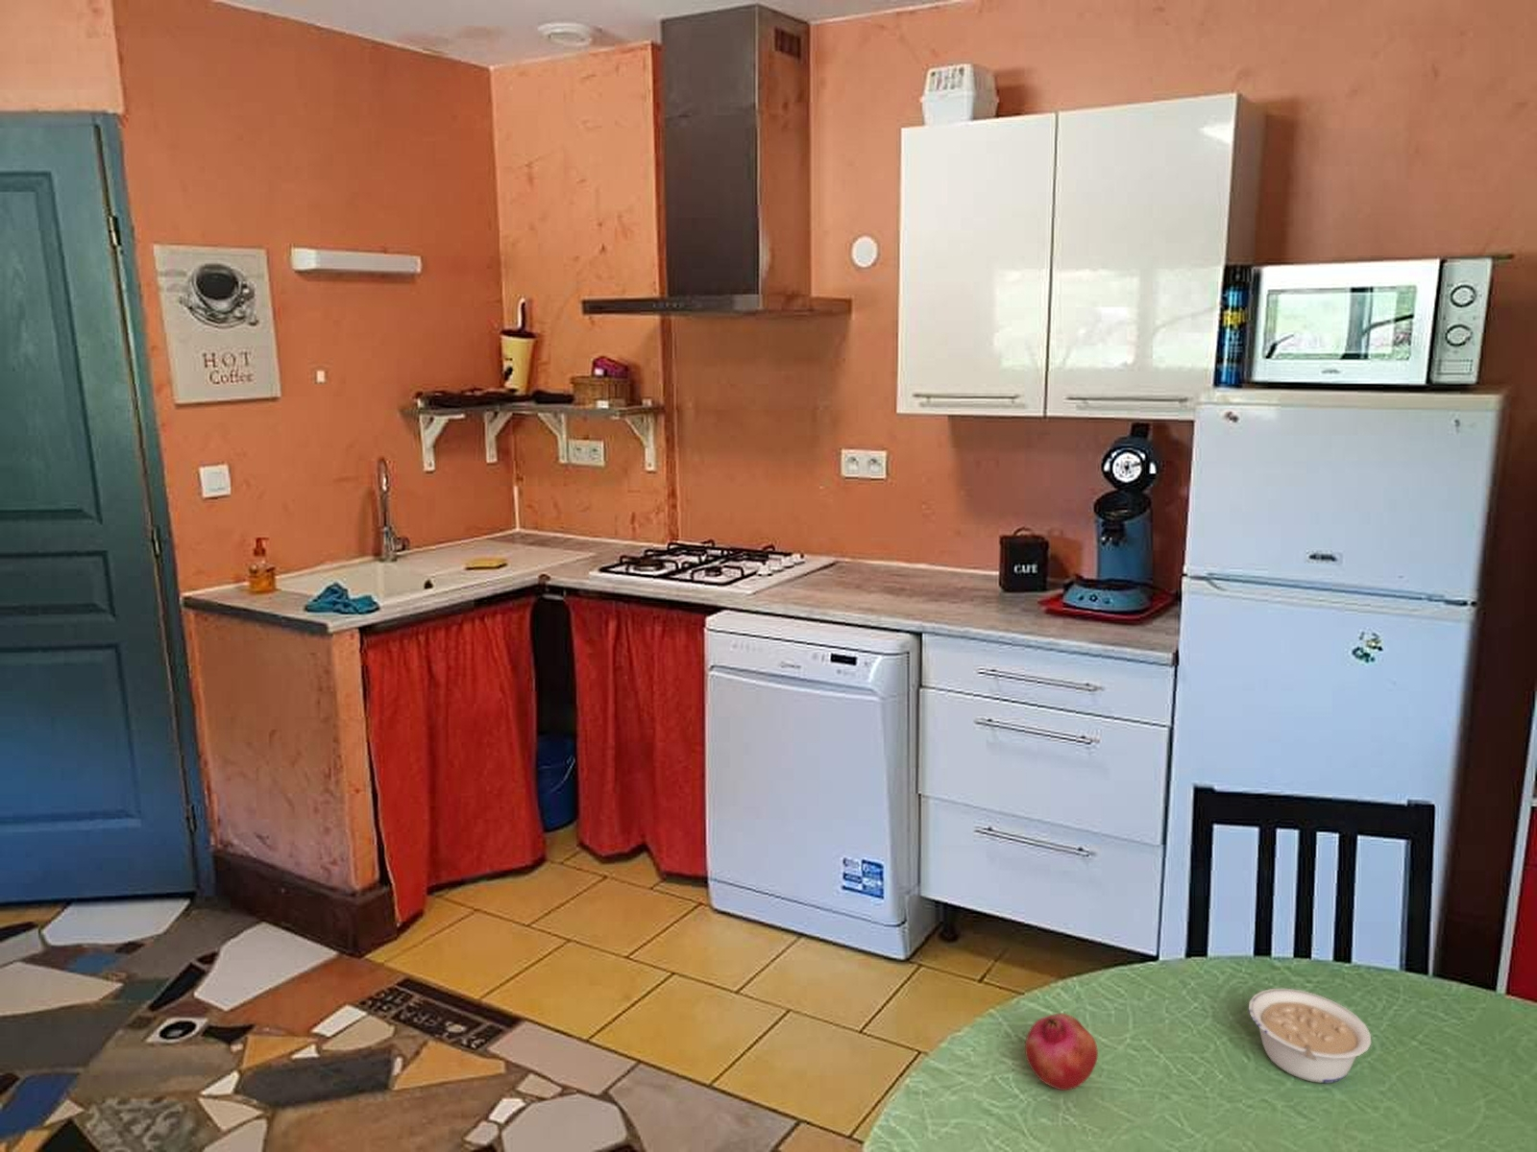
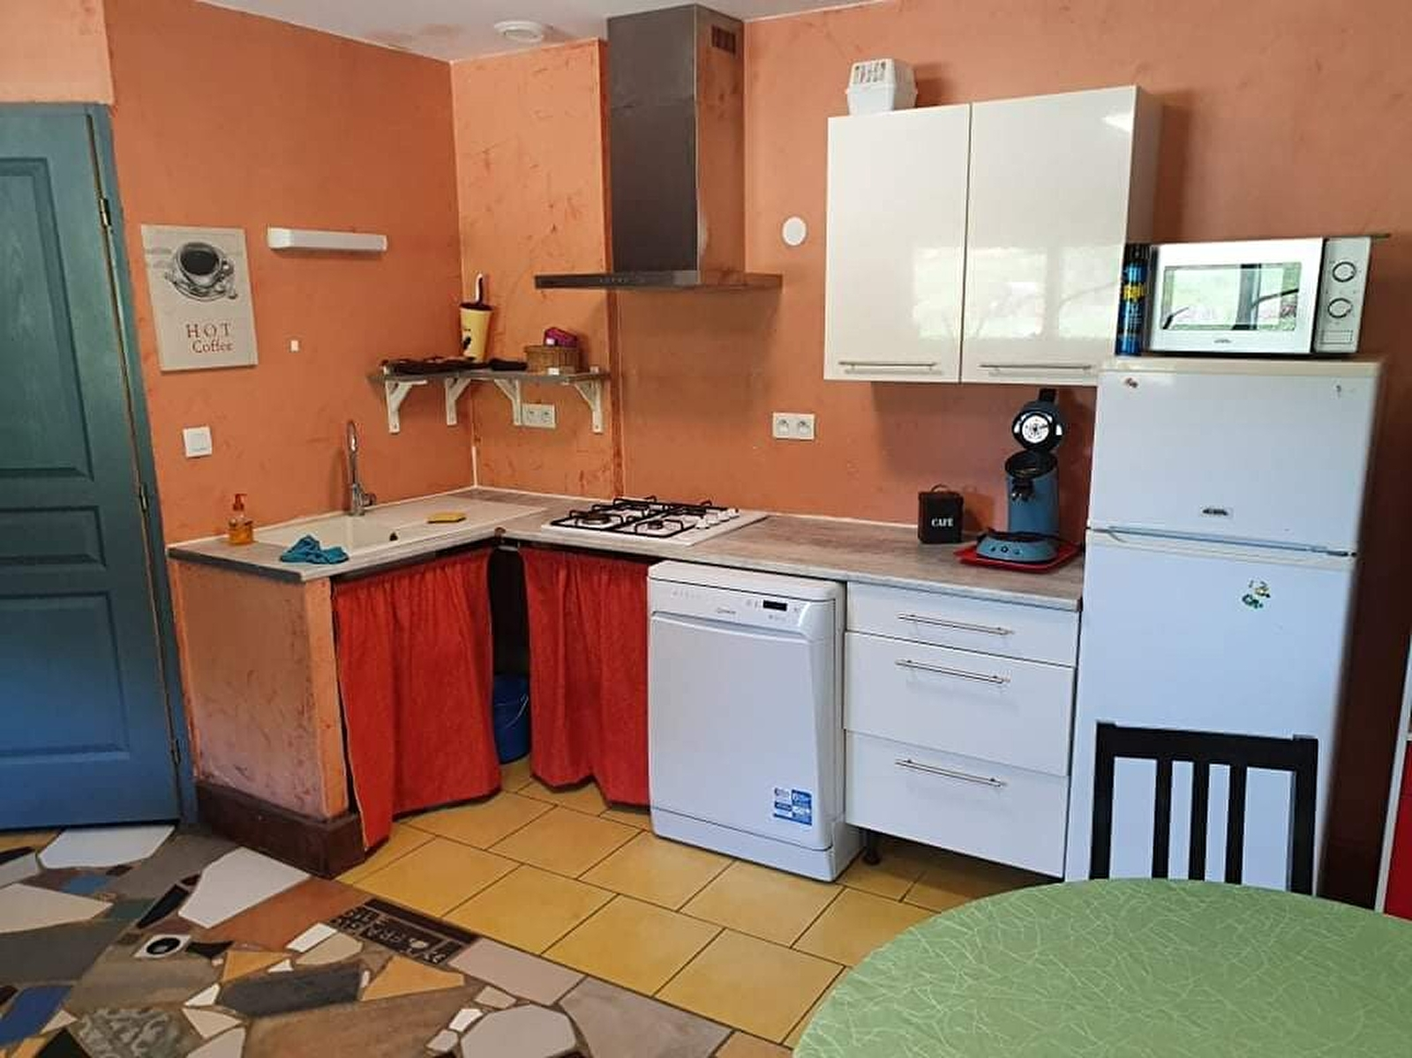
- legume (1309, 1038)
- fruit (1060, 1047)
